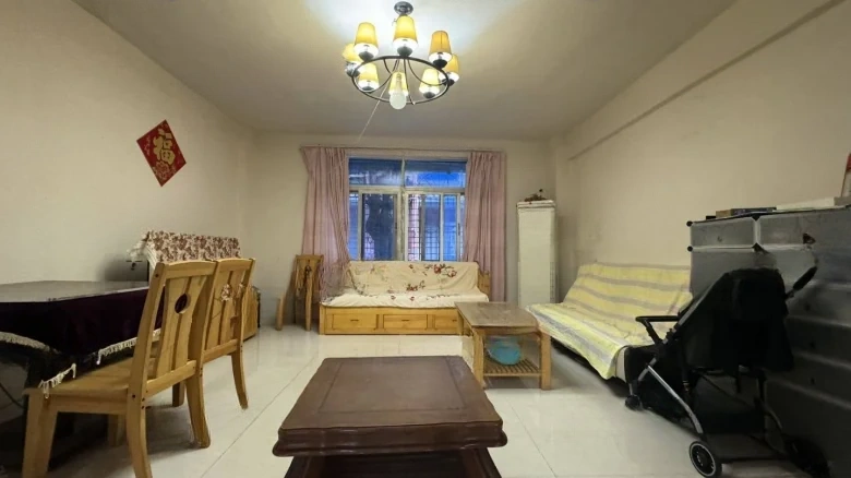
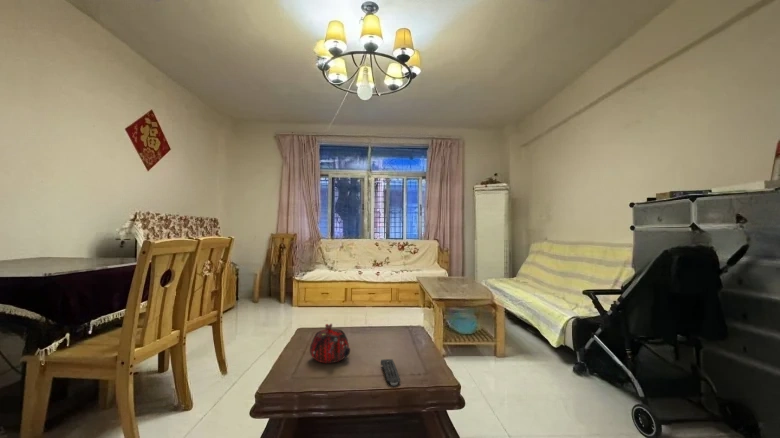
+ remote control (390, 371)
+ teapot (329, 340)
